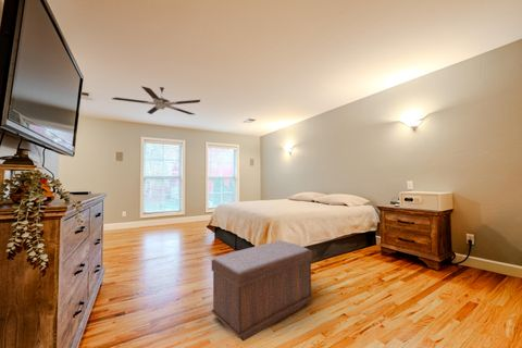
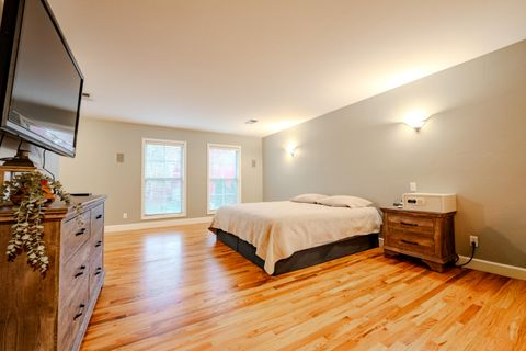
- bench (264, 281)
- ceiling fan (158, 98)
